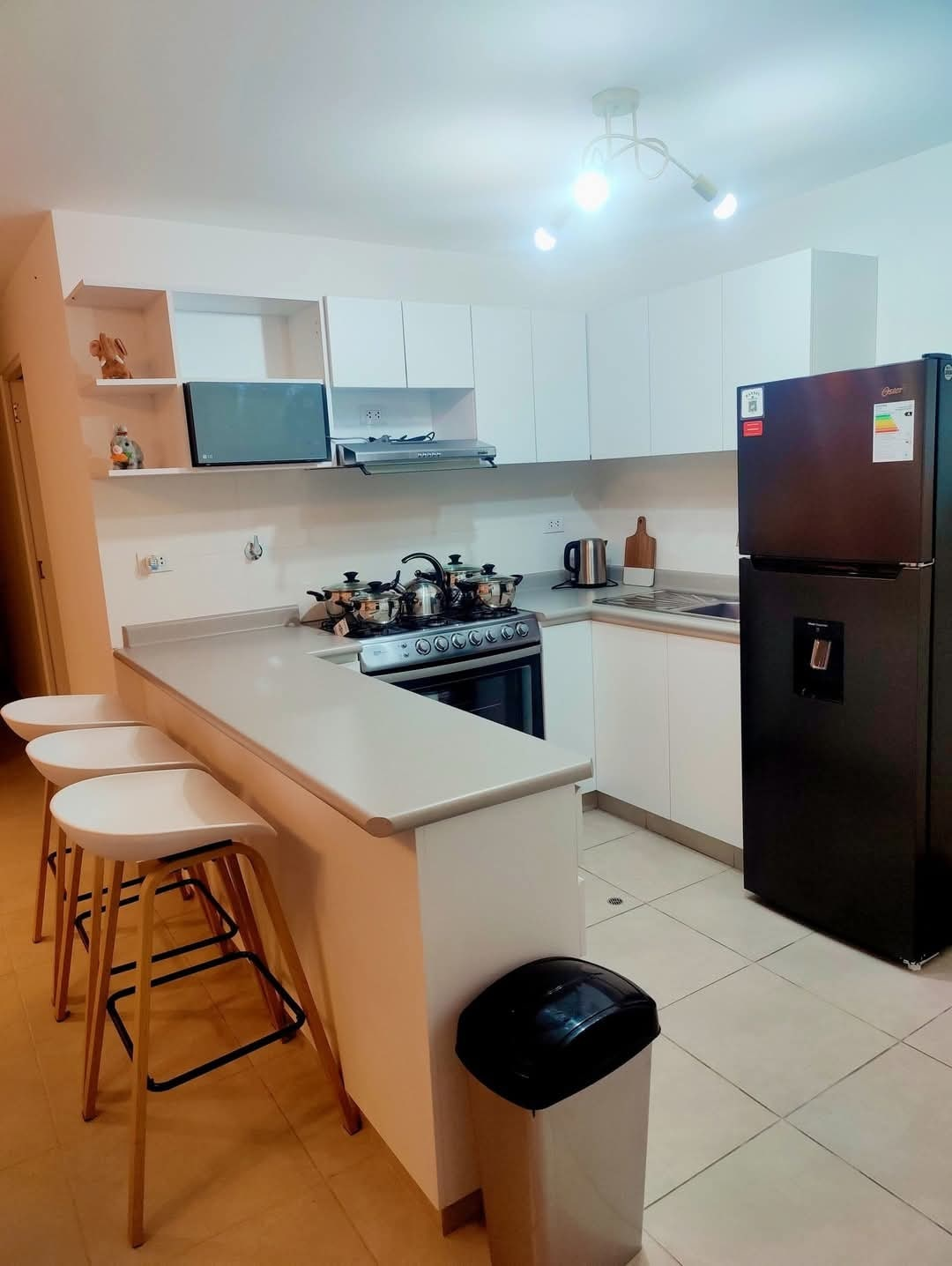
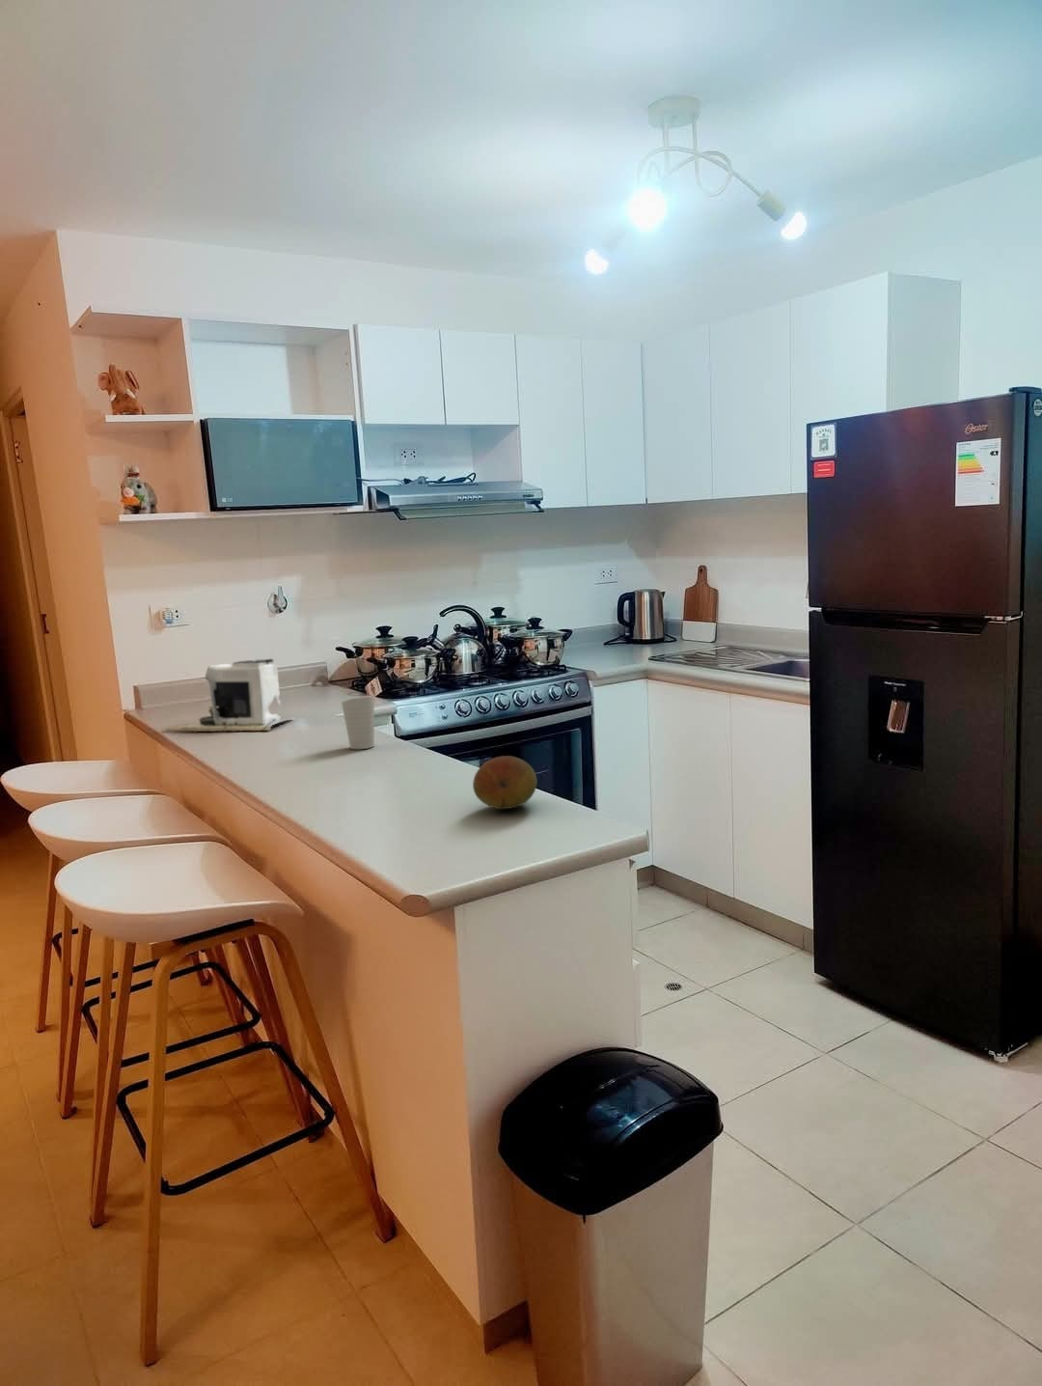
+ fruit (505, 781)
+ cup (360, 721)
+ coffee maker (228, 694)
